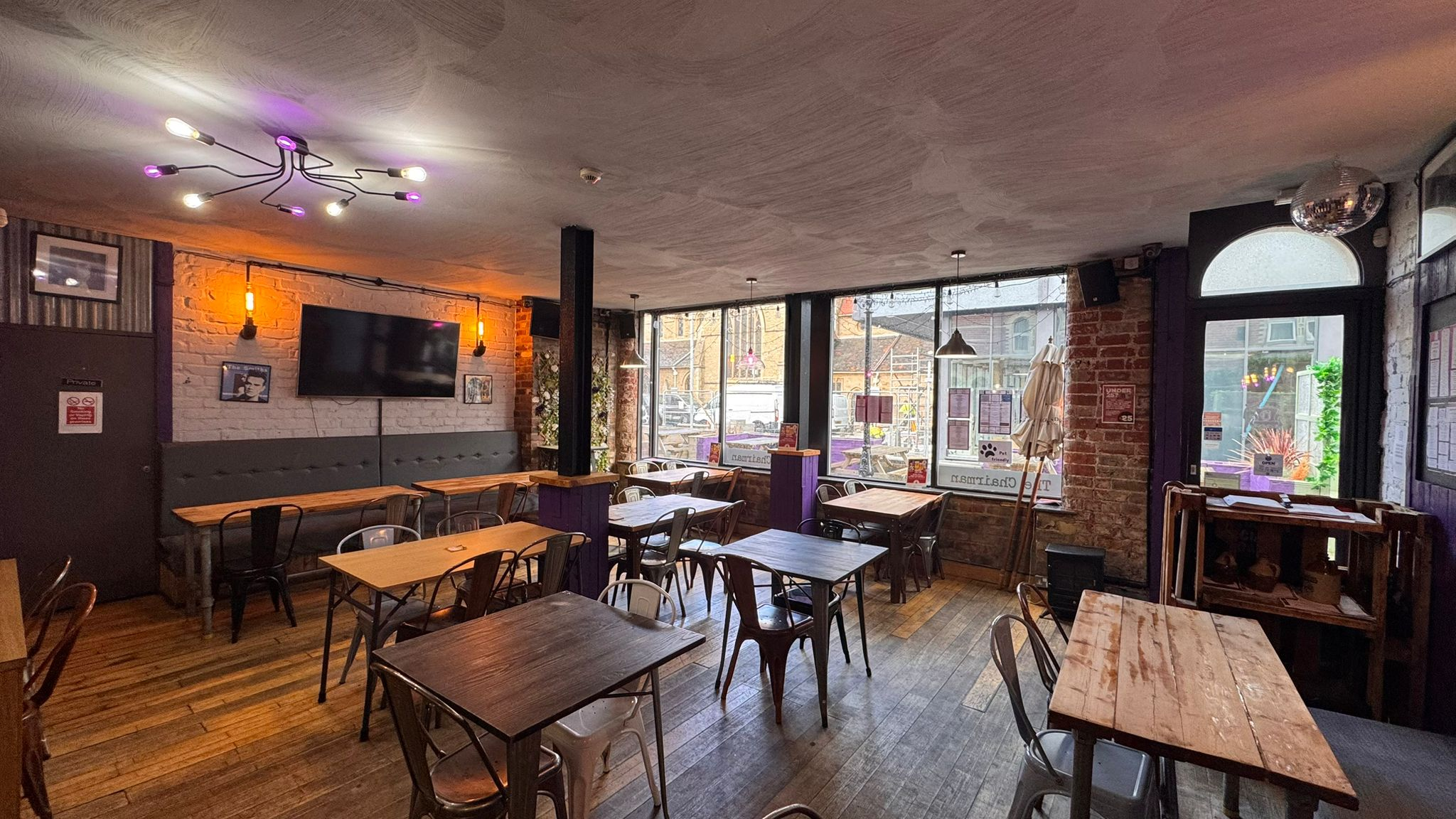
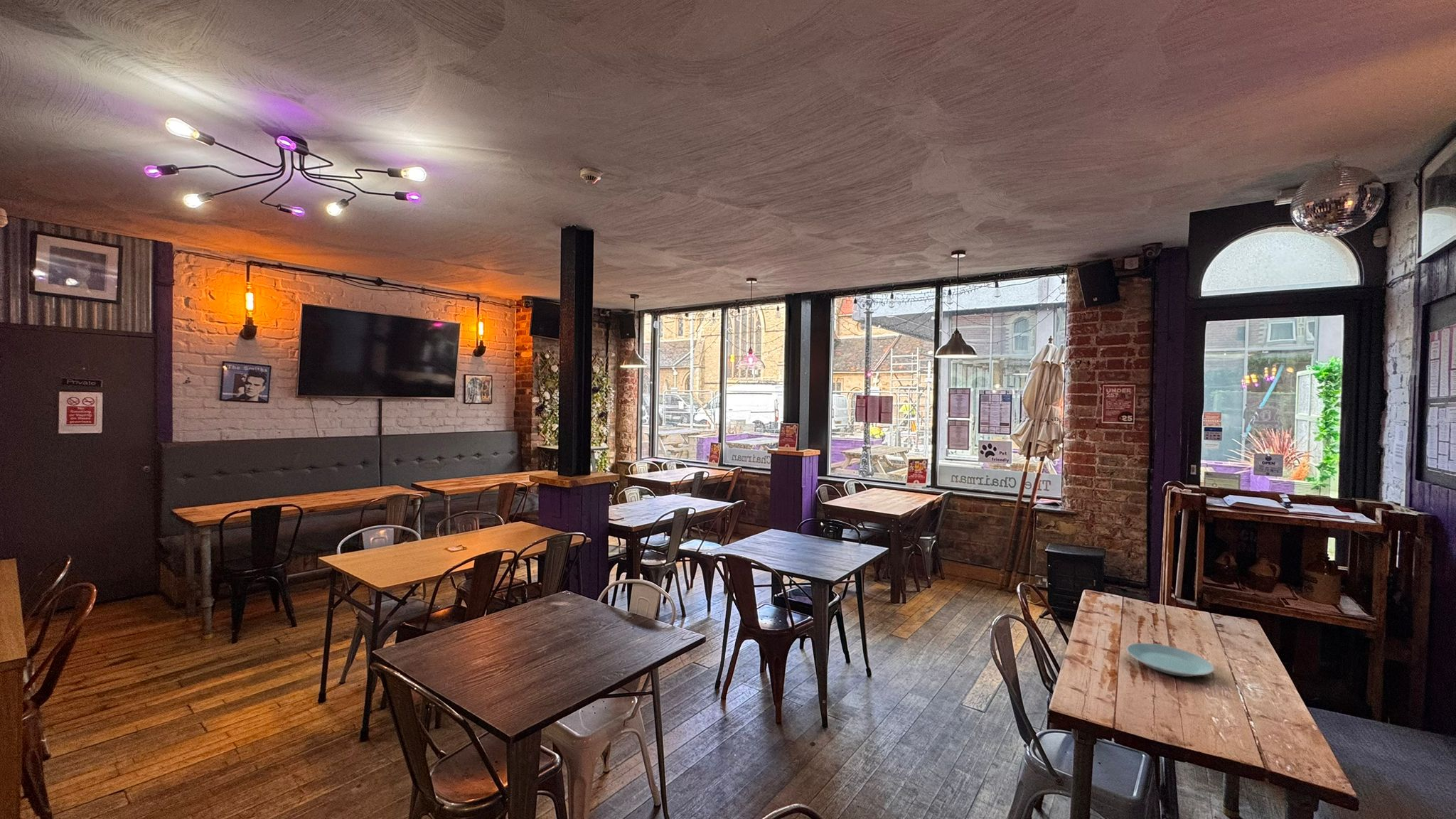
+ plate (1168, 661)
